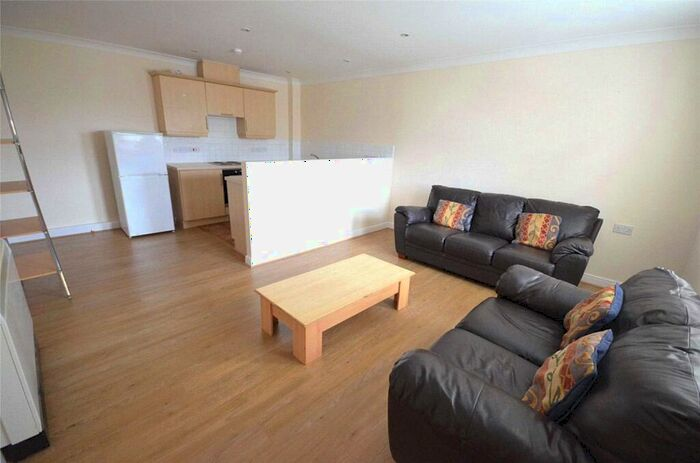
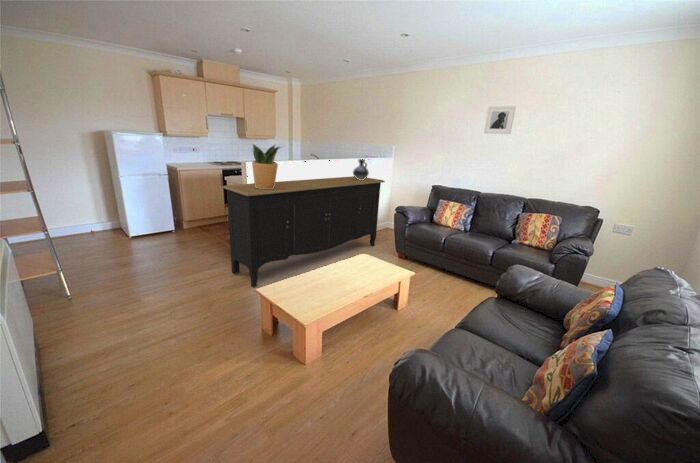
+ sideboard (315, 221)
+ ceramic jug (361, 169)
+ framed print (499, 120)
+ potted plant (265, 165)
